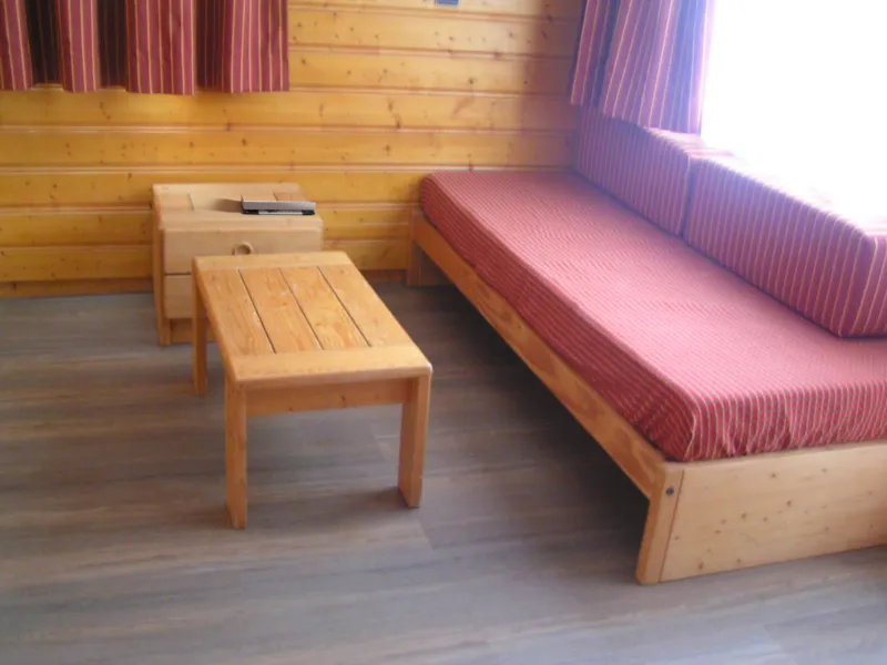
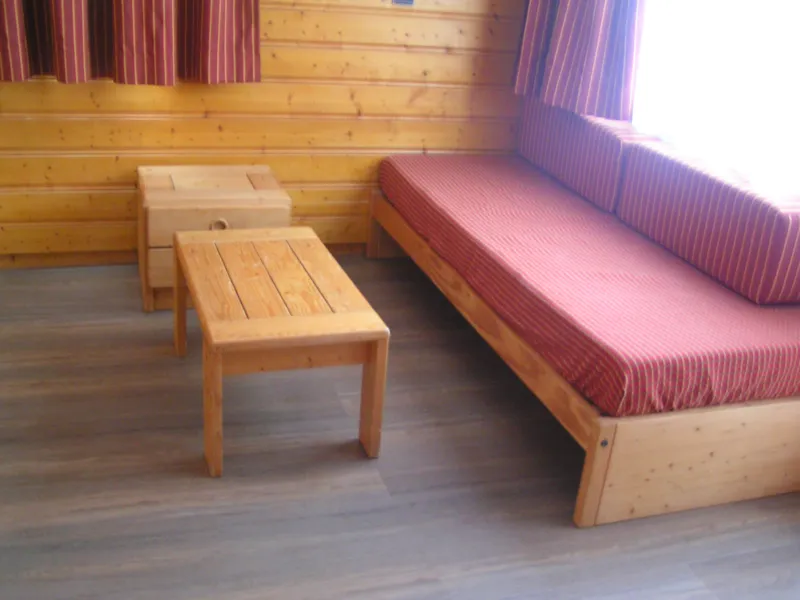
- book (277, 202)
